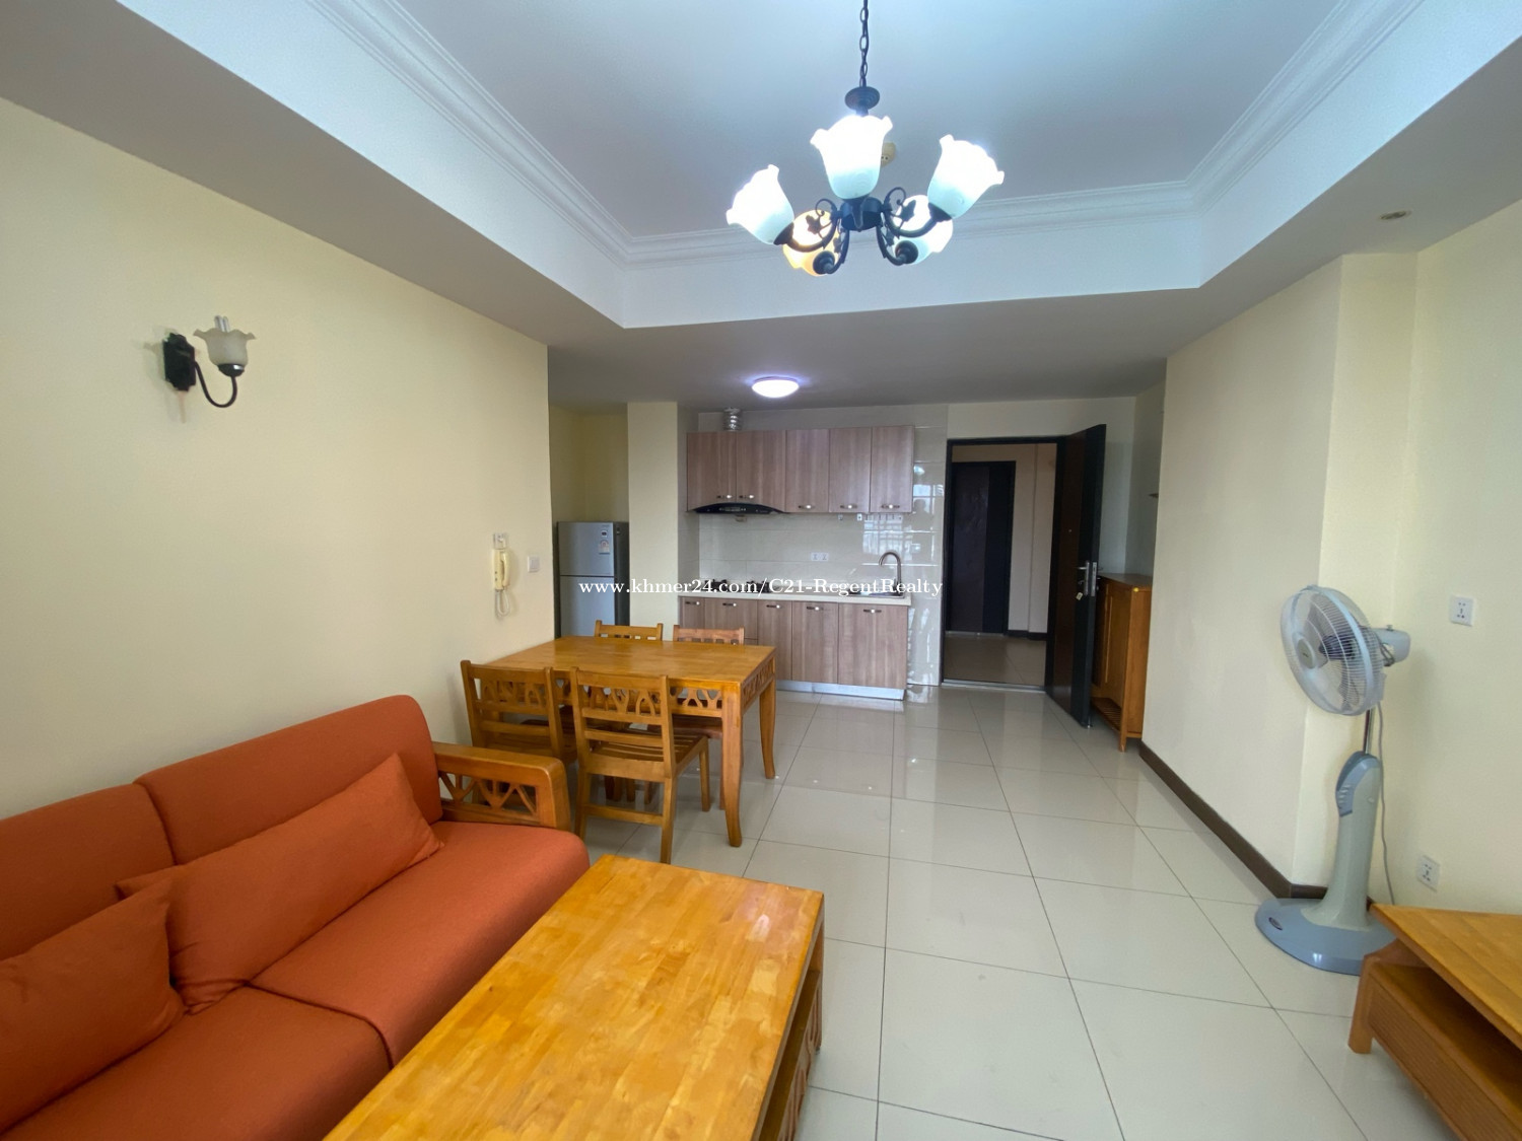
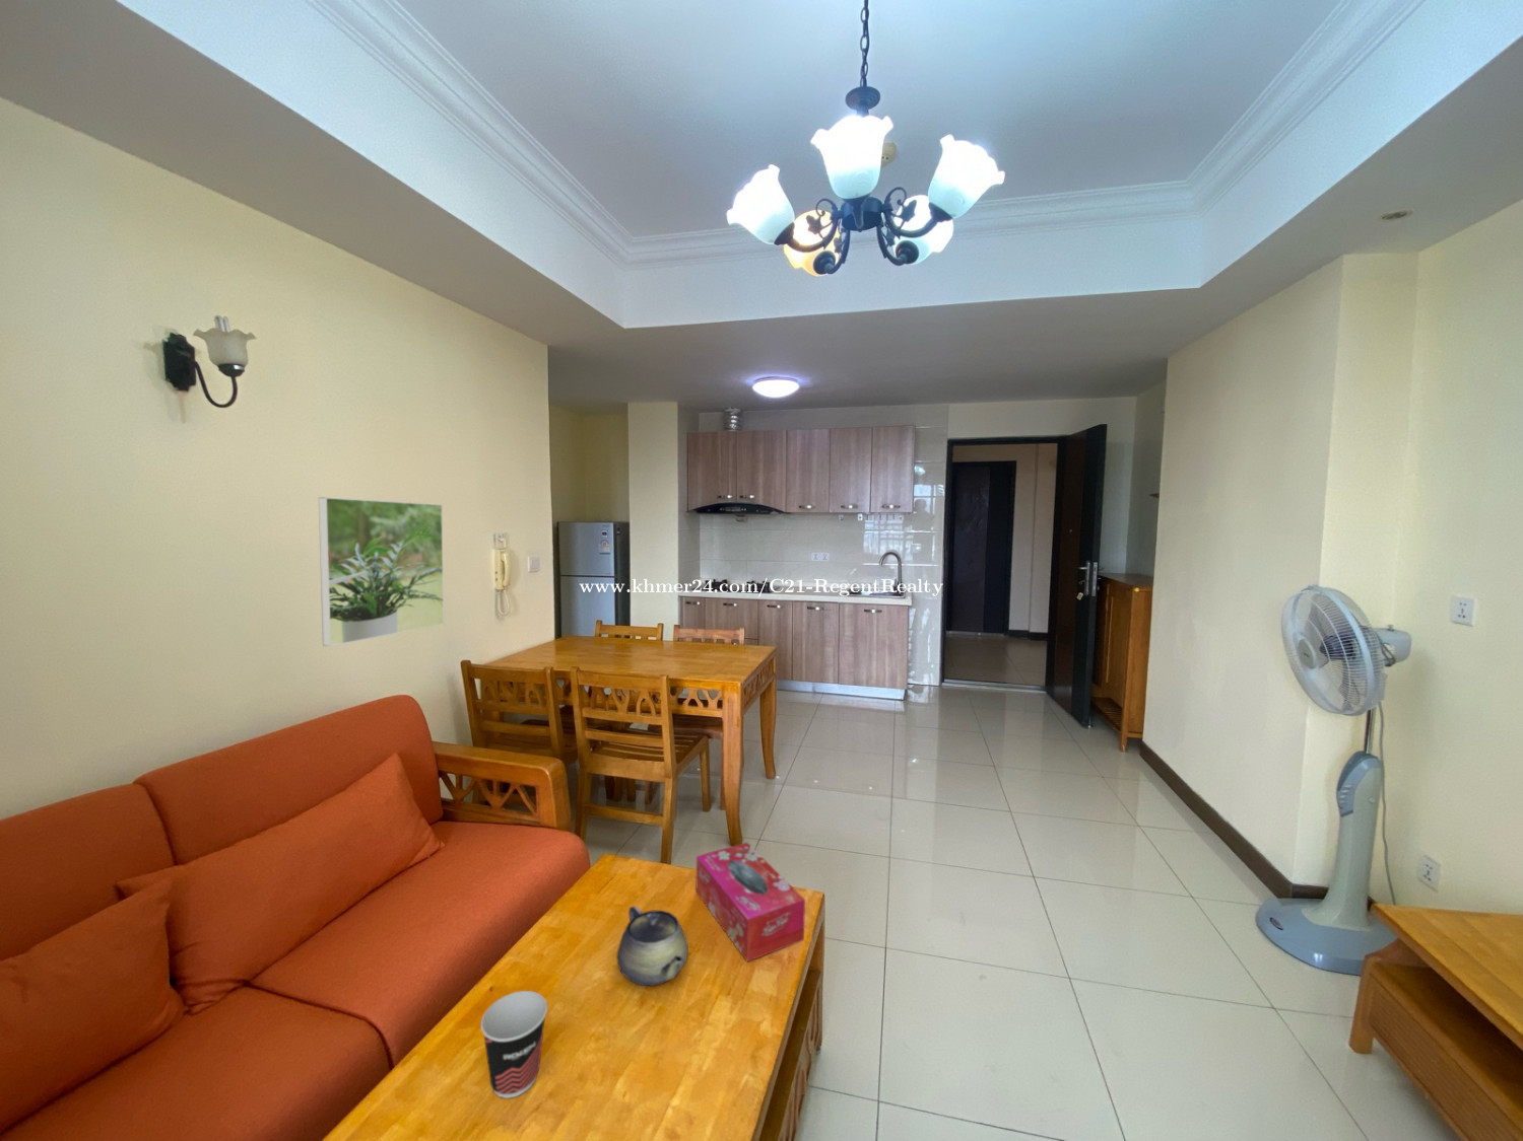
+ cup (514, 1045)
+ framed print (387, 568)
+ teapot (654, 943)
+ tissue box (746, 895)
